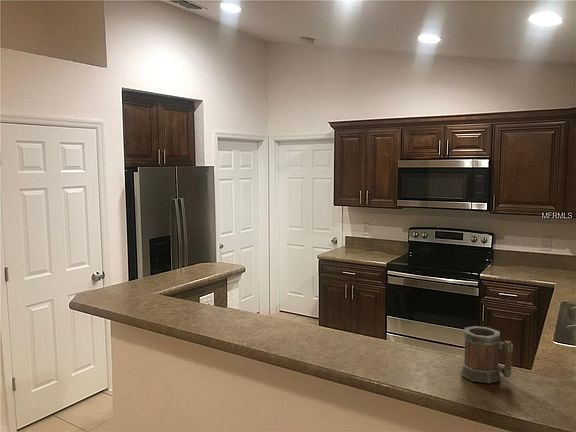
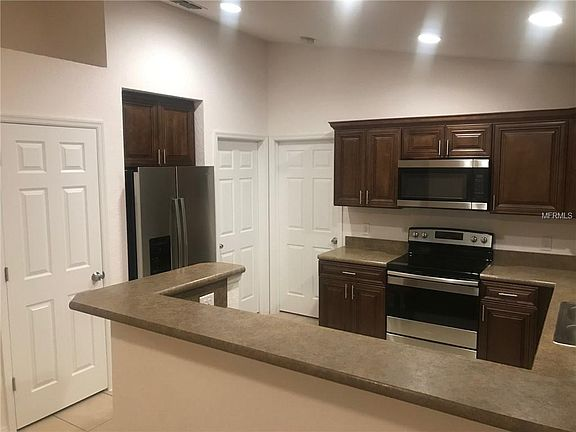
- mug (486, 354)
